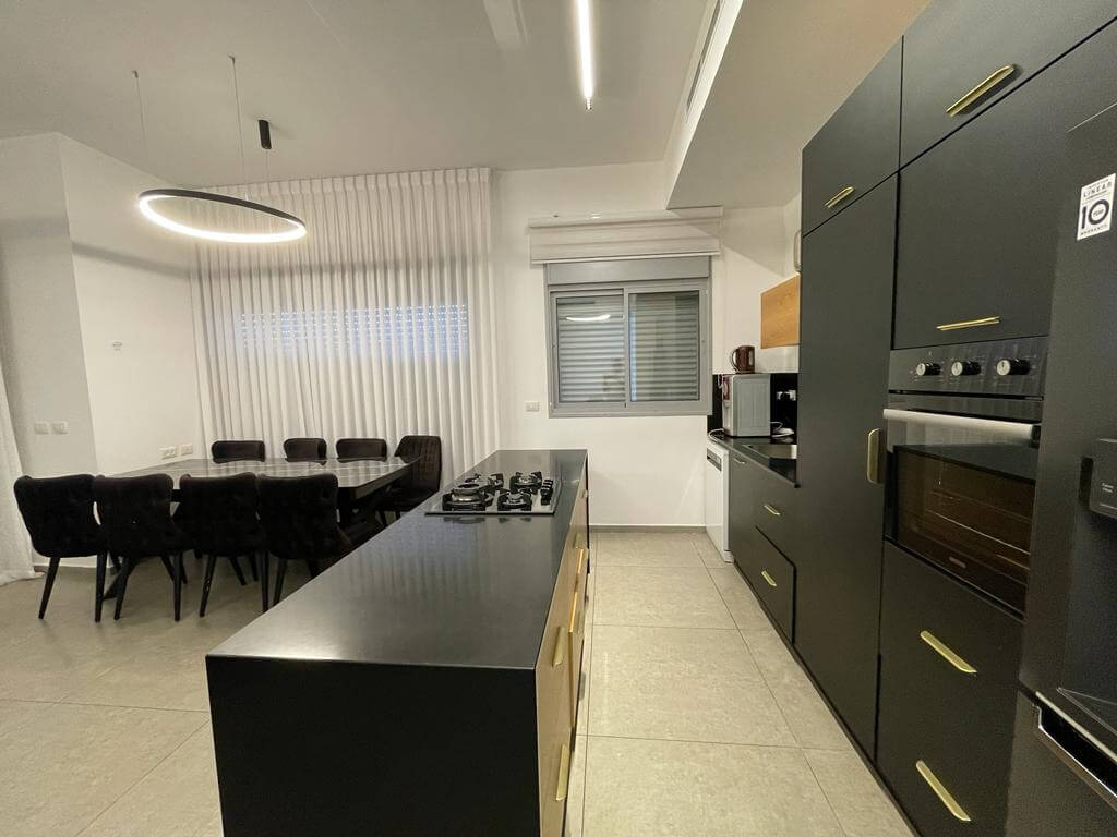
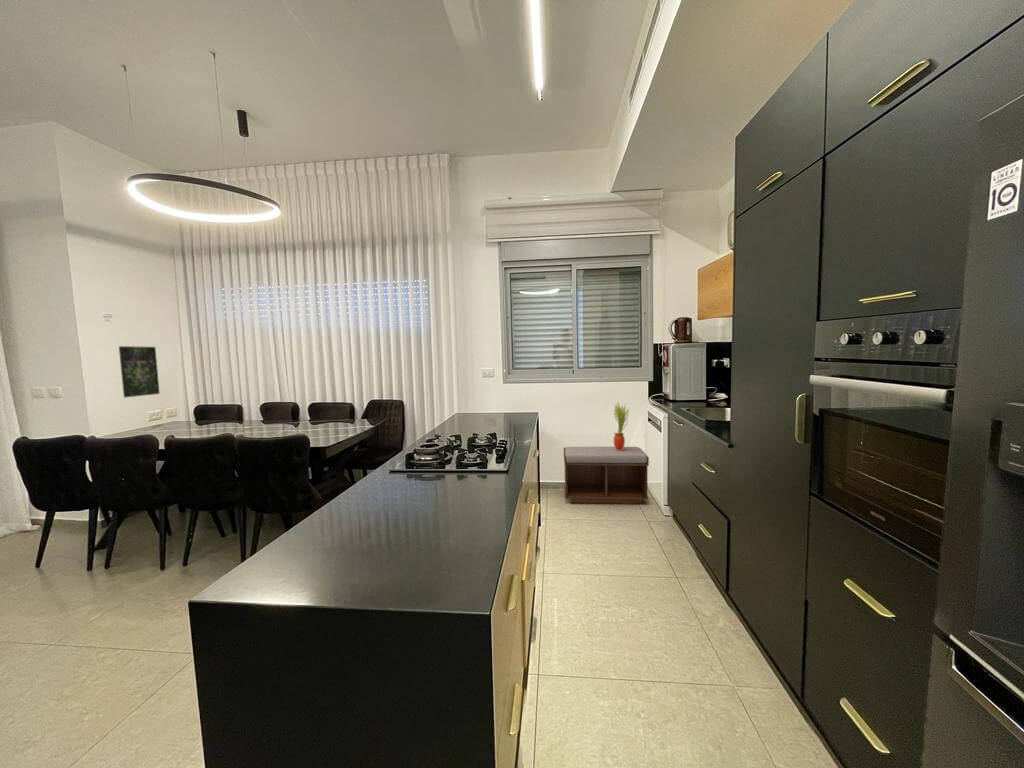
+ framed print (140, 371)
+ potted plant (621, 426)
+ bench (603, 473)
